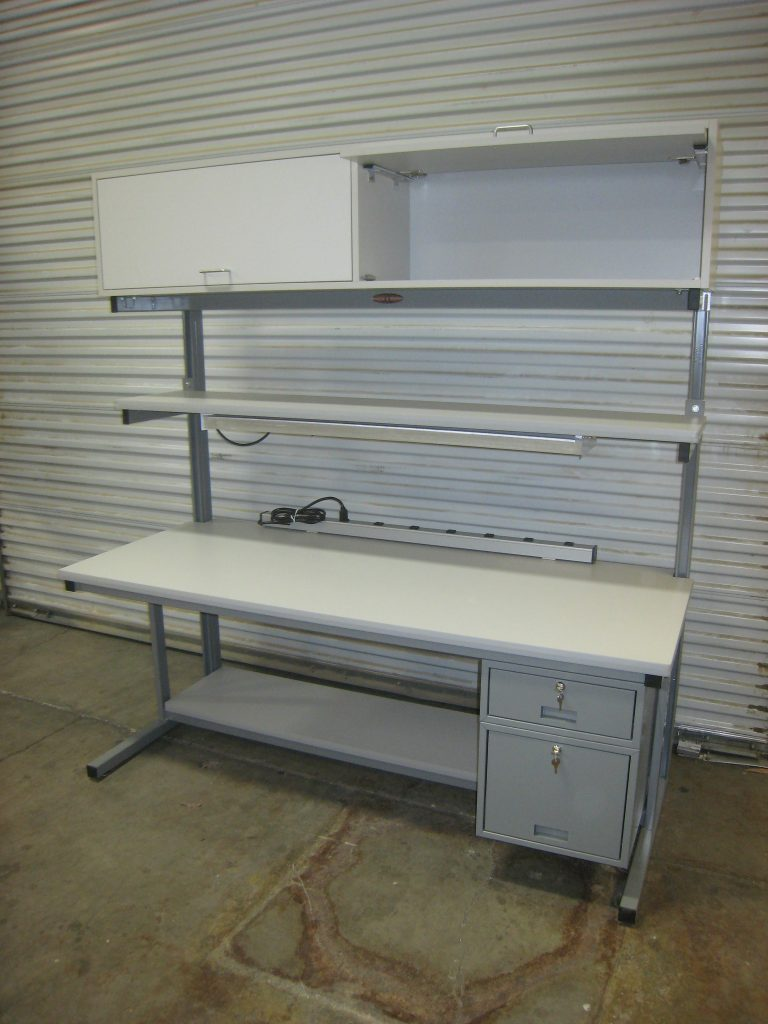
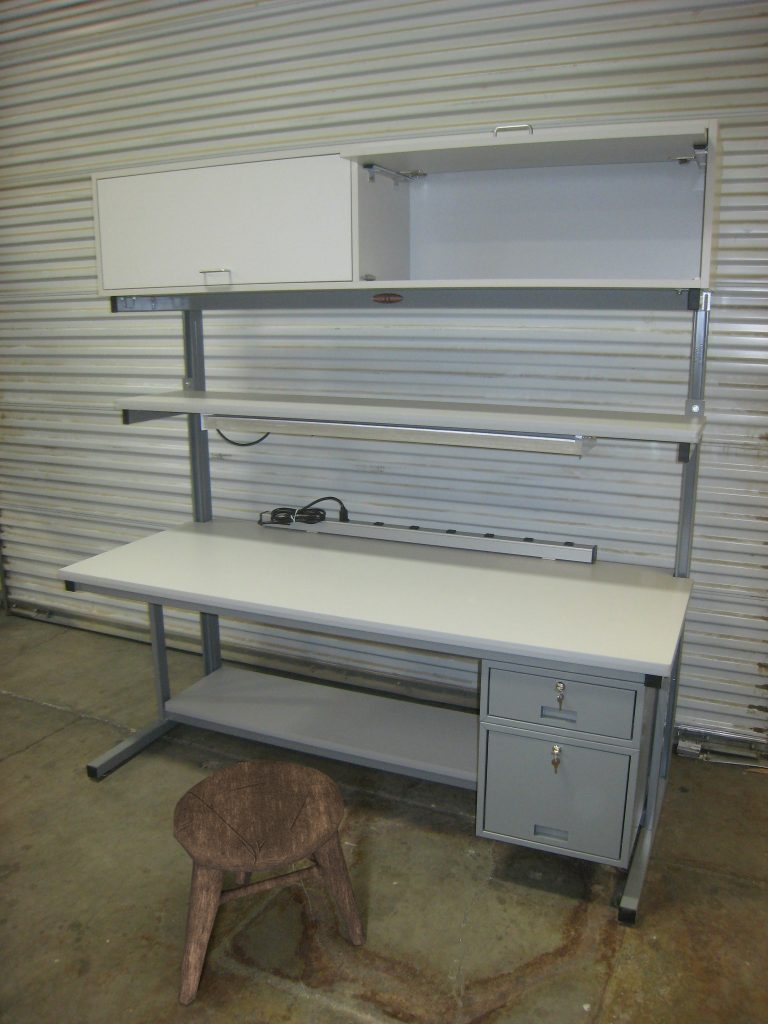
+ stool (259, 865)
